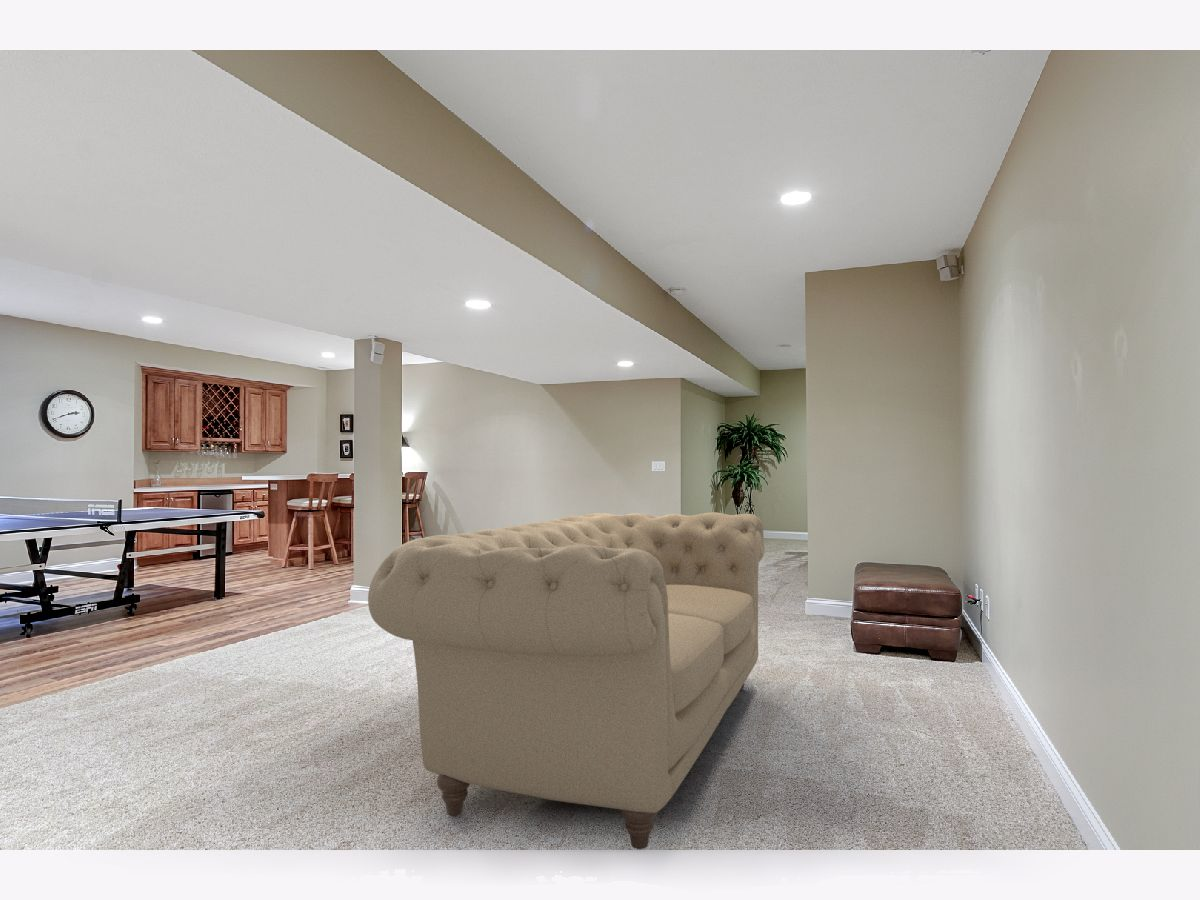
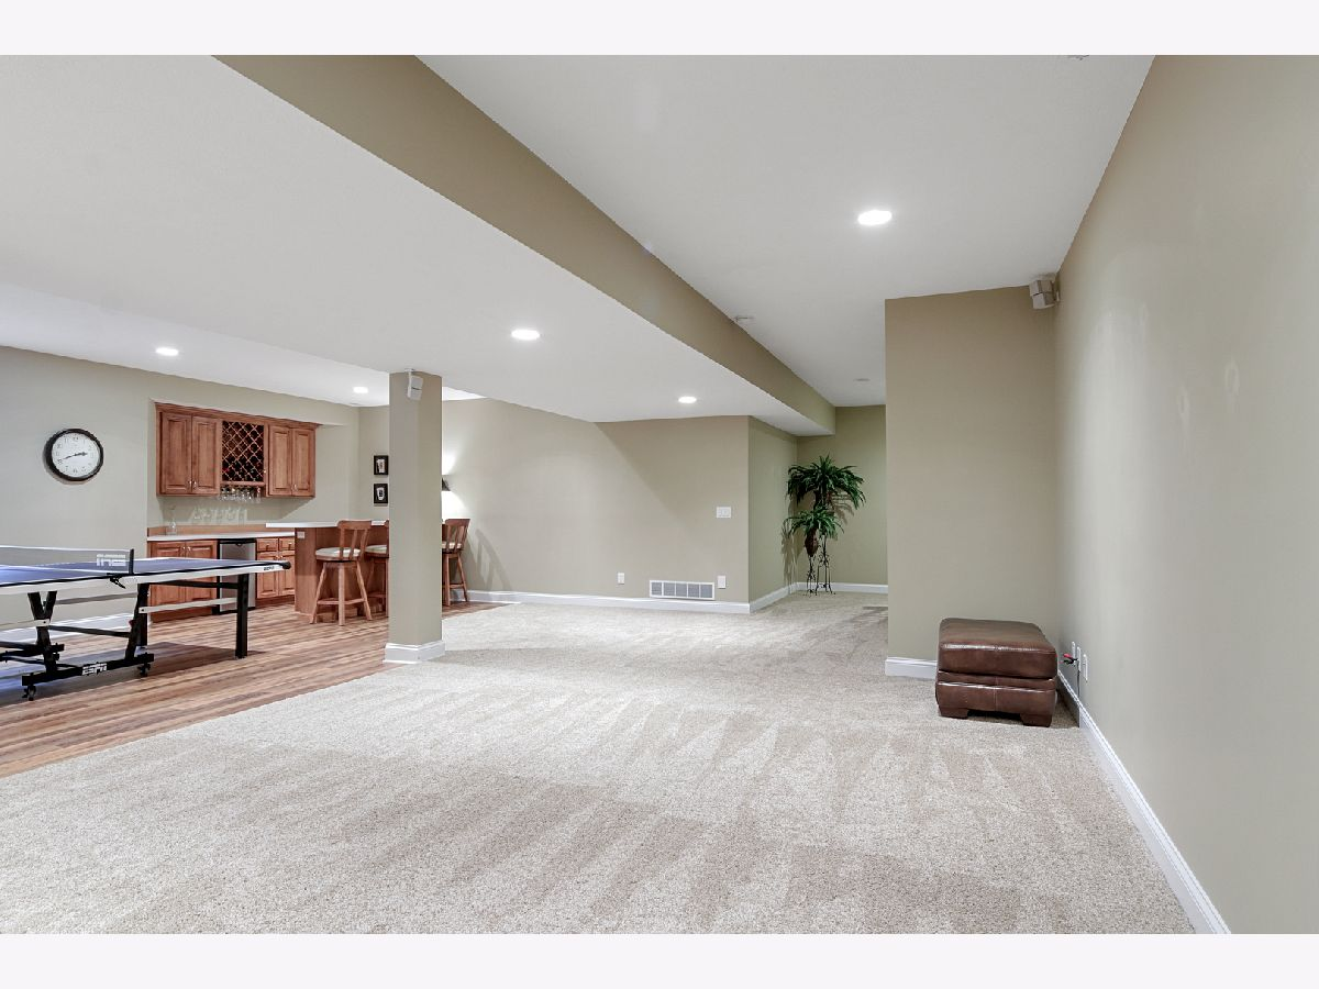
- sofa (599, 627)
